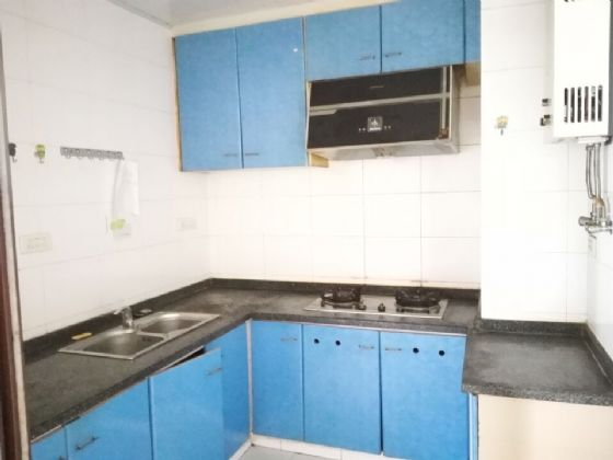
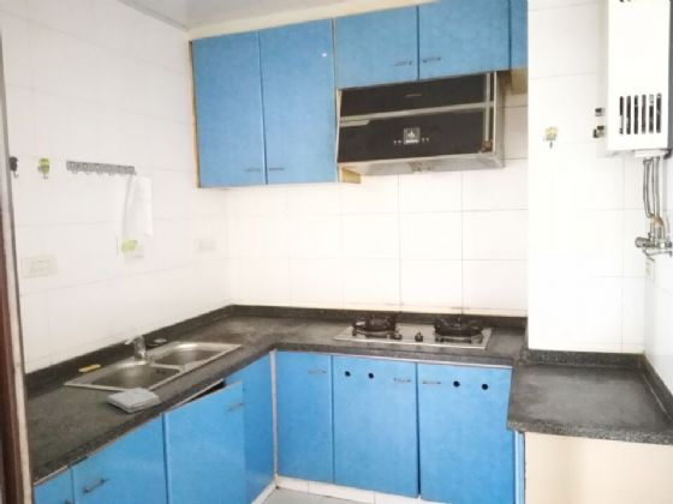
+ washcloth (133, 398)
